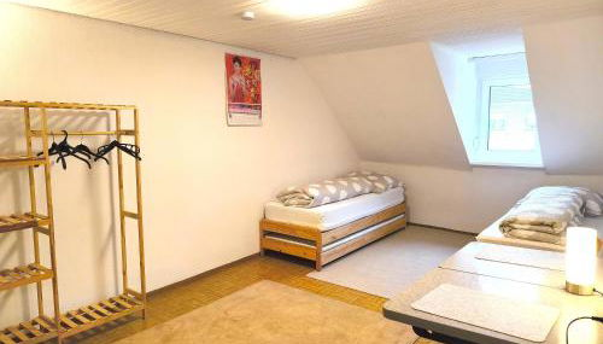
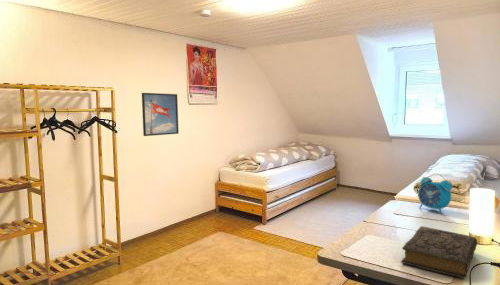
+ book (439, 248)
+ alarm clock (434, 192)
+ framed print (161, 114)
